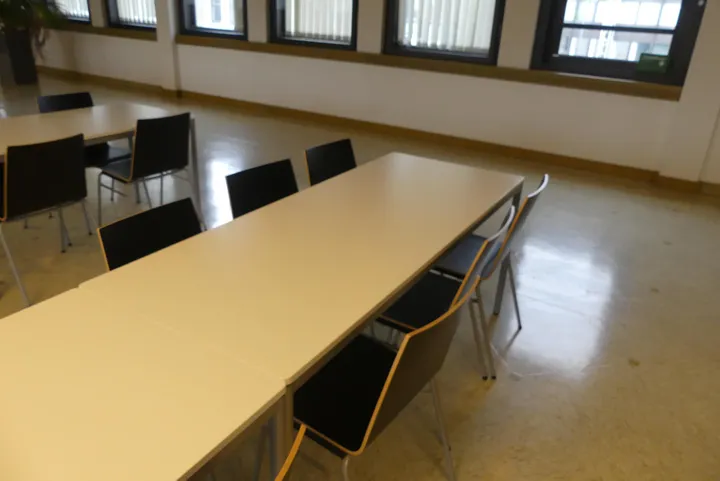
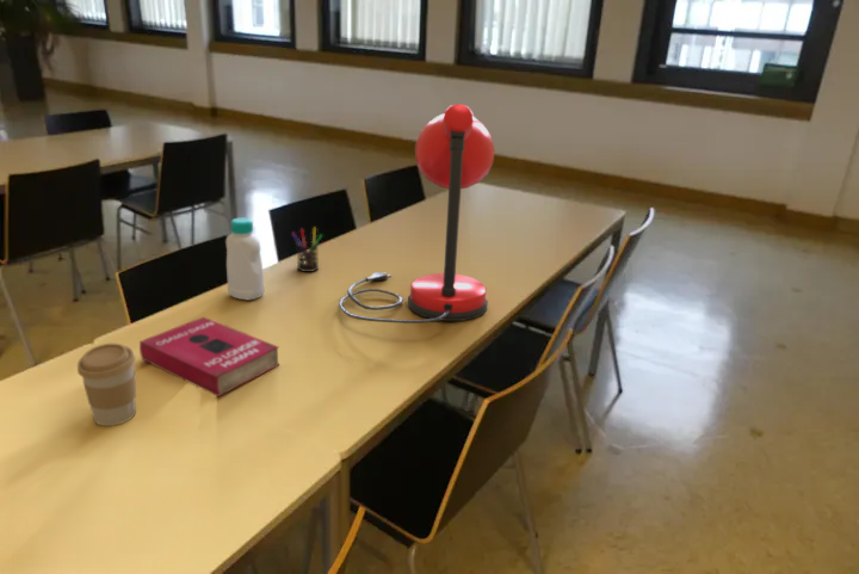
+ pen holder (309, 248)
+ desk lamp (431, 181)
+ coffee cup (110, 383)
+ bottle (243, 258)
+ book (209, 353)
